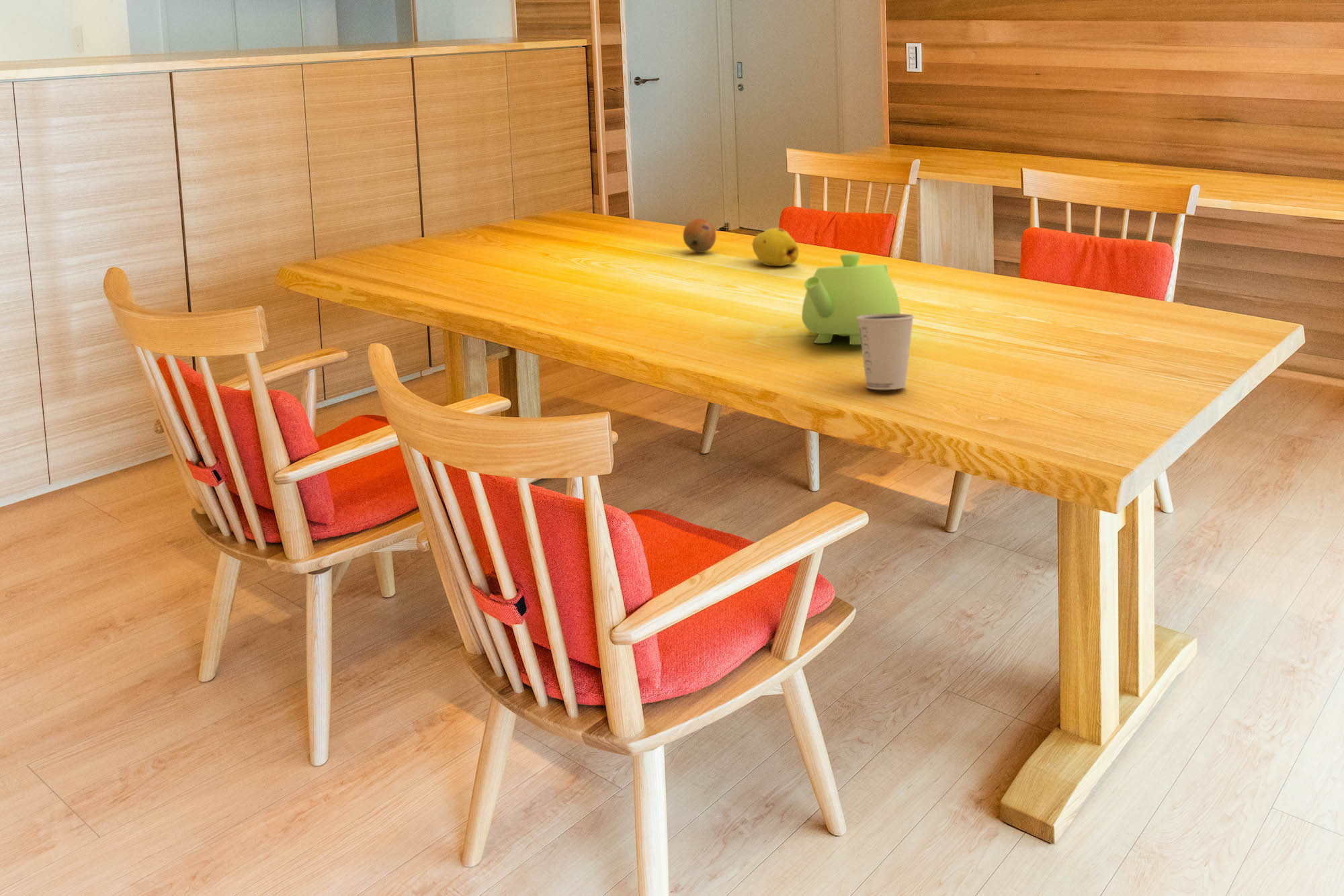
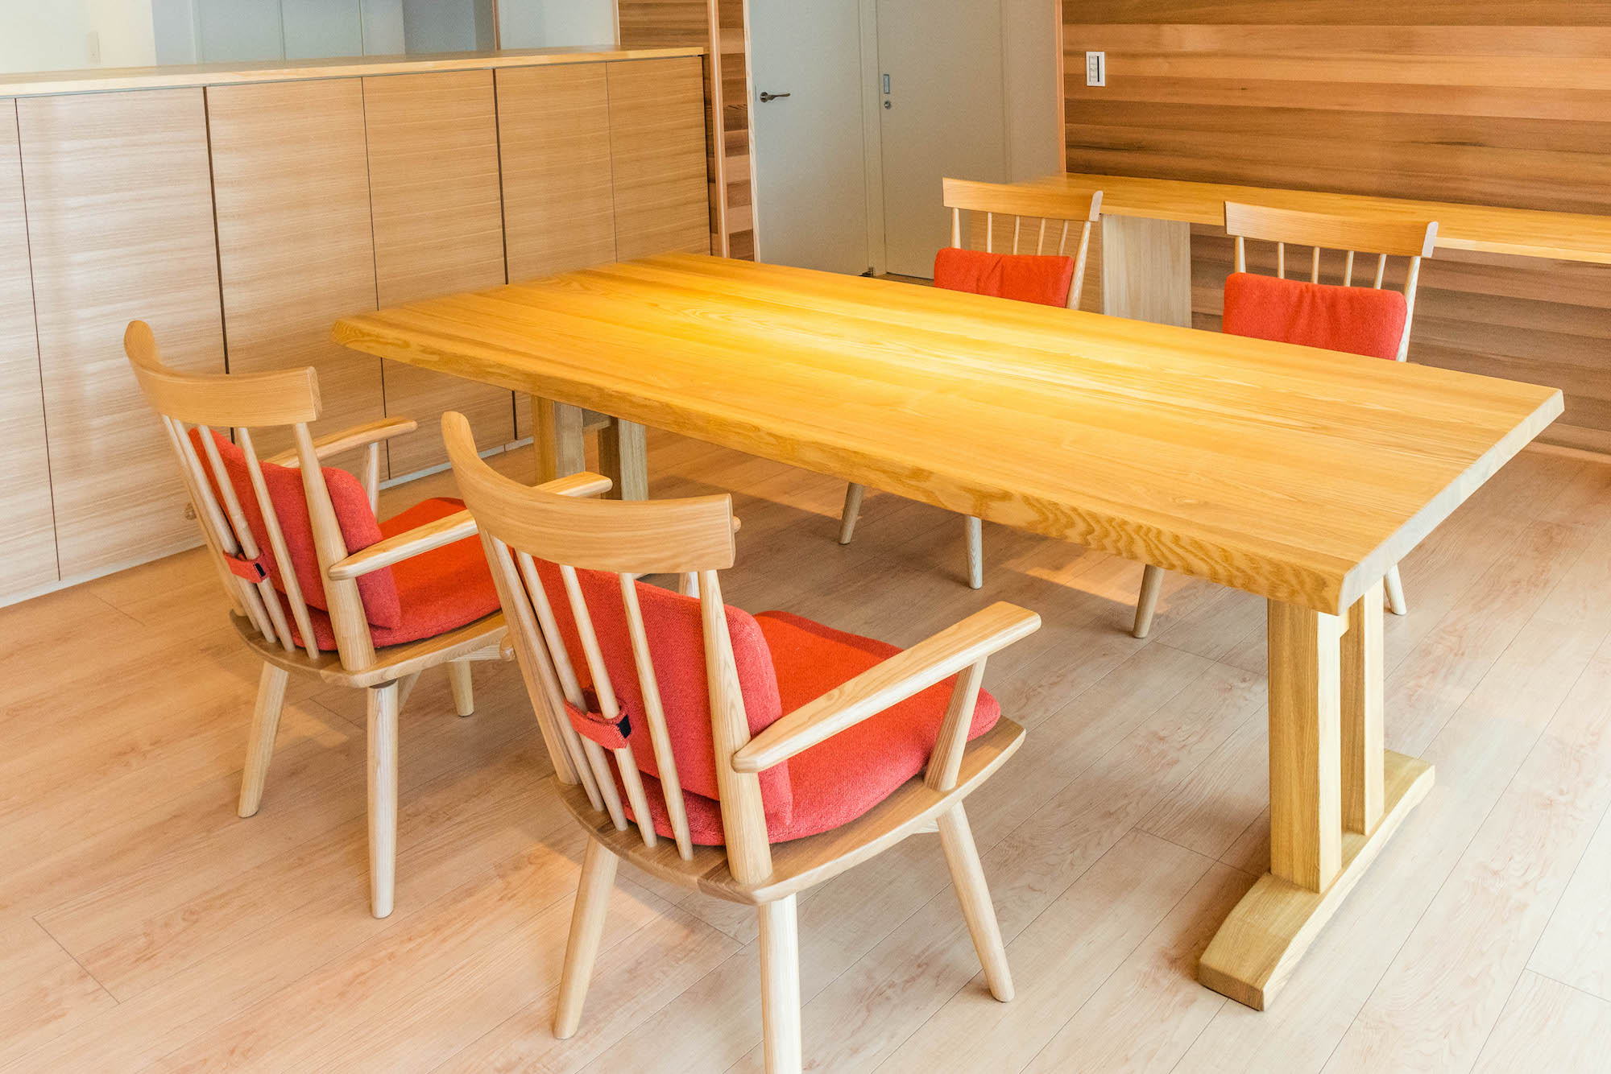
- dixie cup (885, 352)
- fruit (773, 247)
- fruit (699, 235)
- teapot (848, 298)
